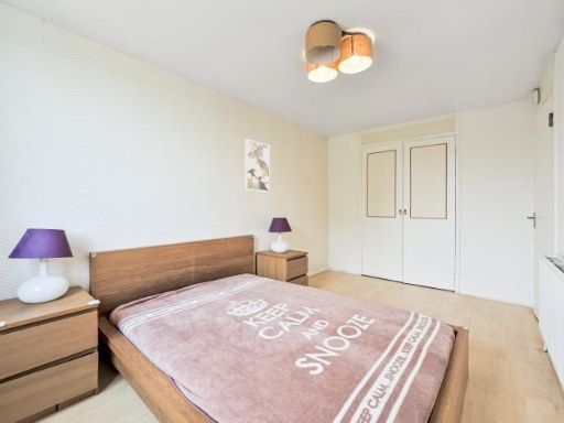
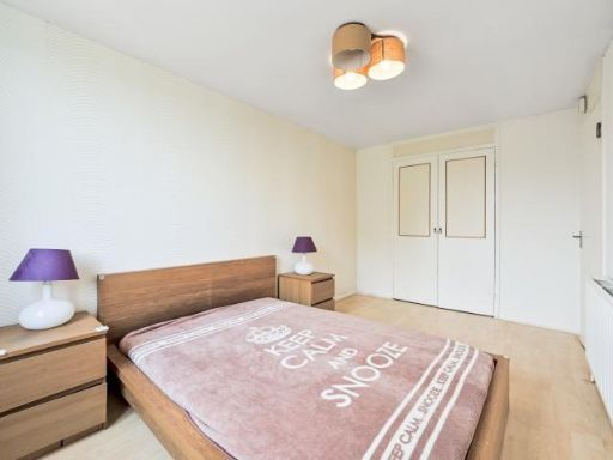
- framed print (258, 166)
